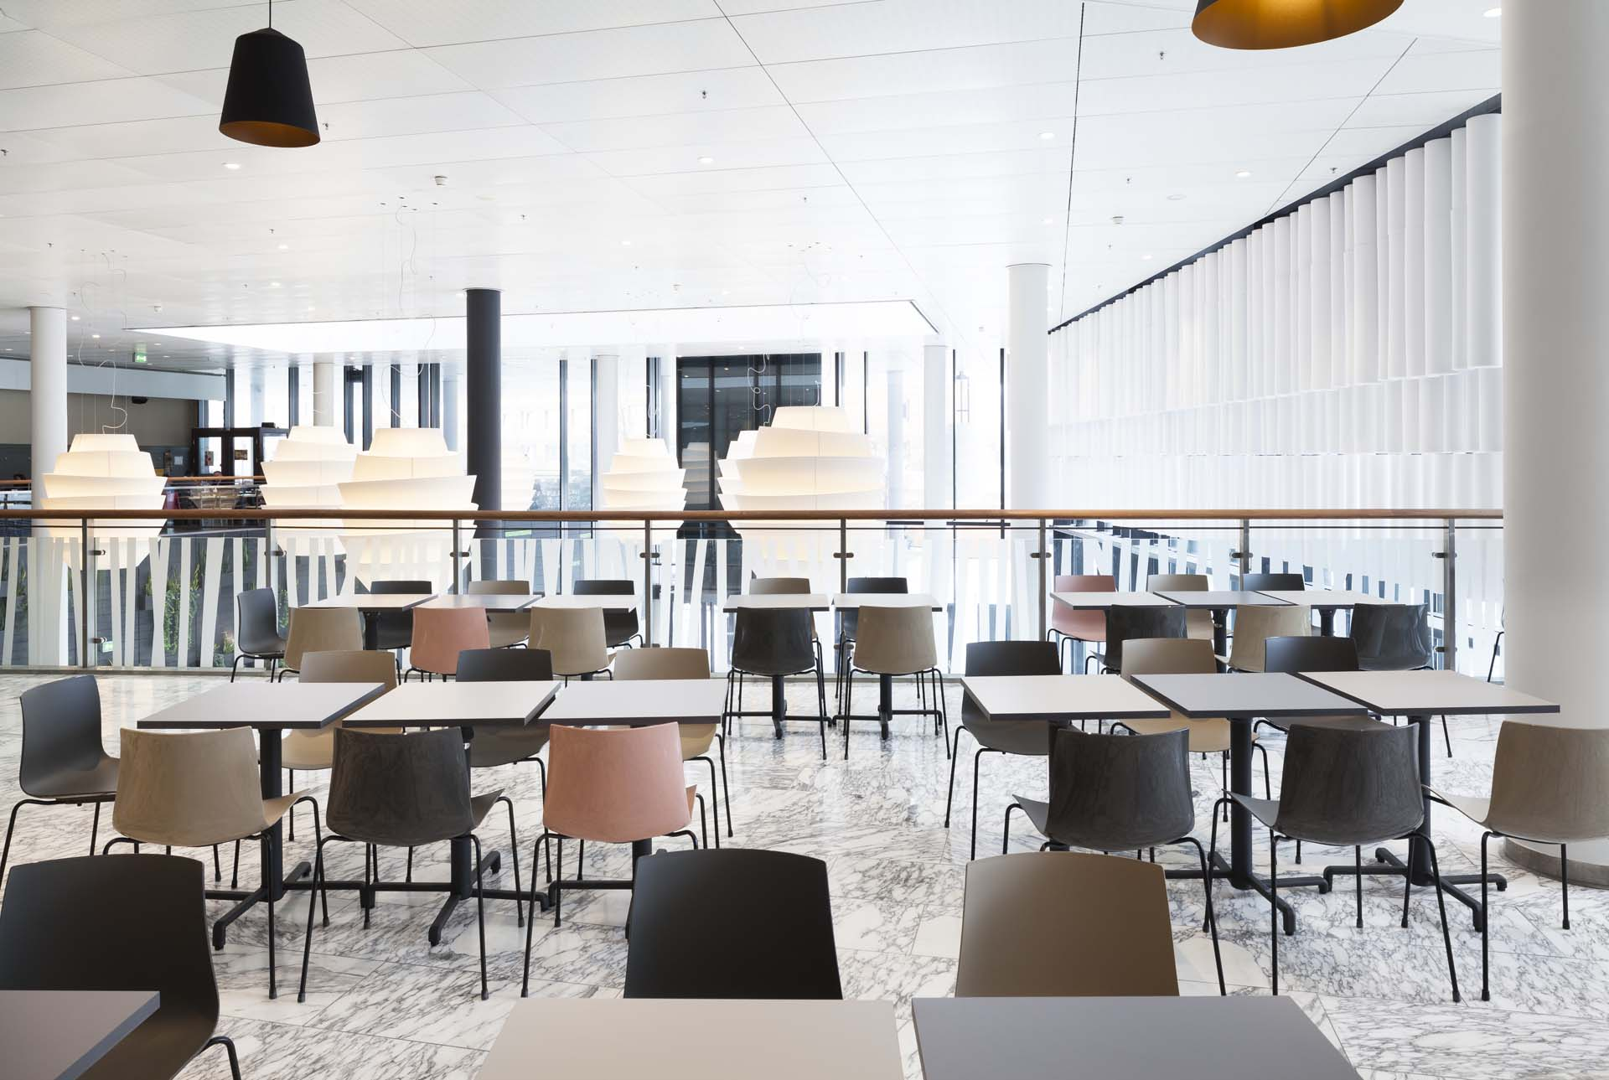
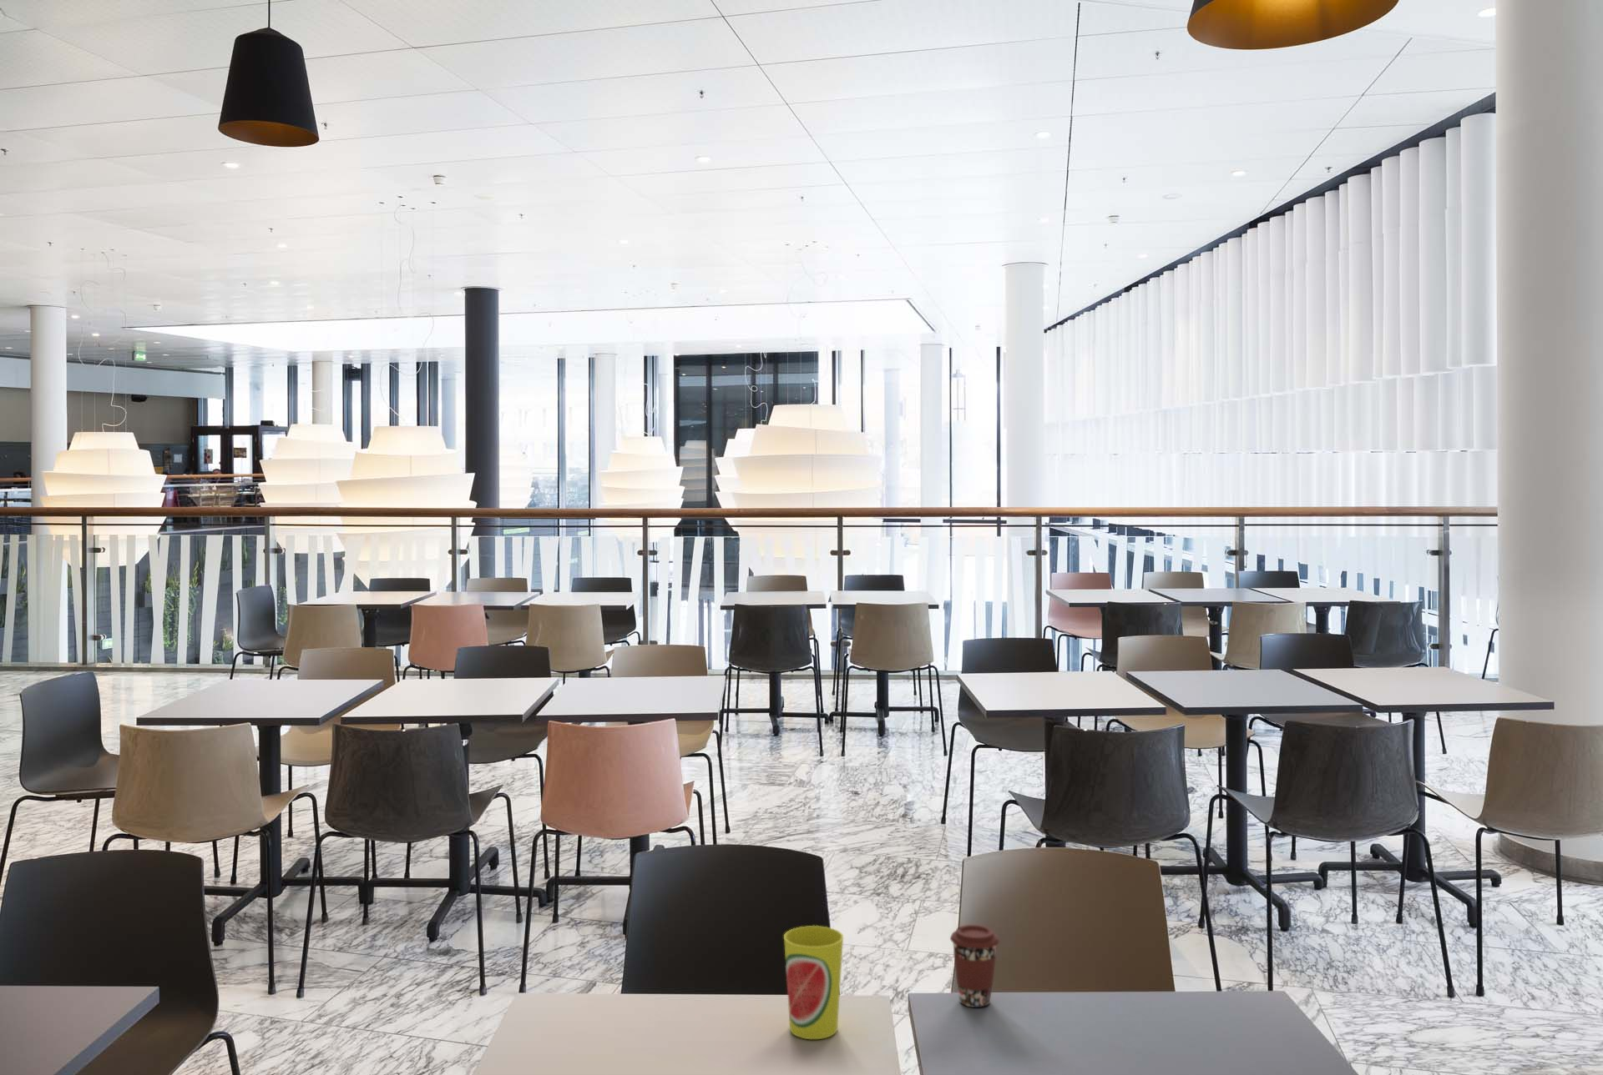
+ cup (813, 983)
+ coffee cup (974, 966)
